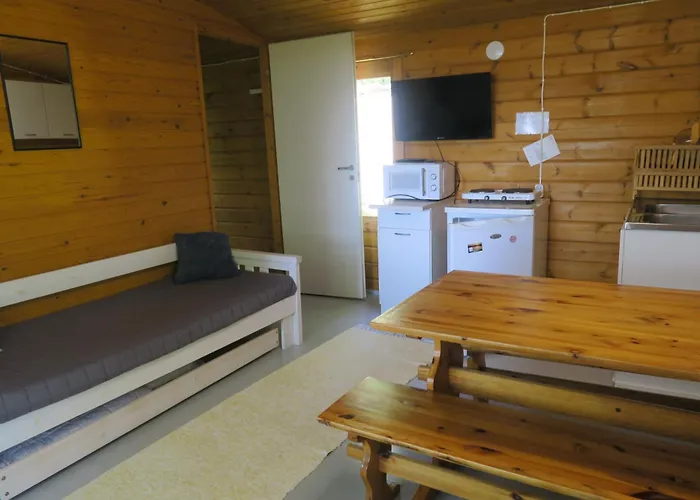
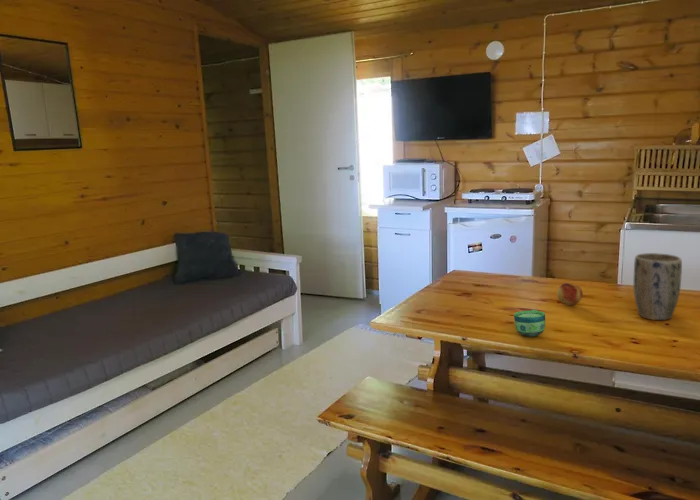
+ fruit (569, 294)
+ plant pot (656, 286)
+ cup (529, 322)
